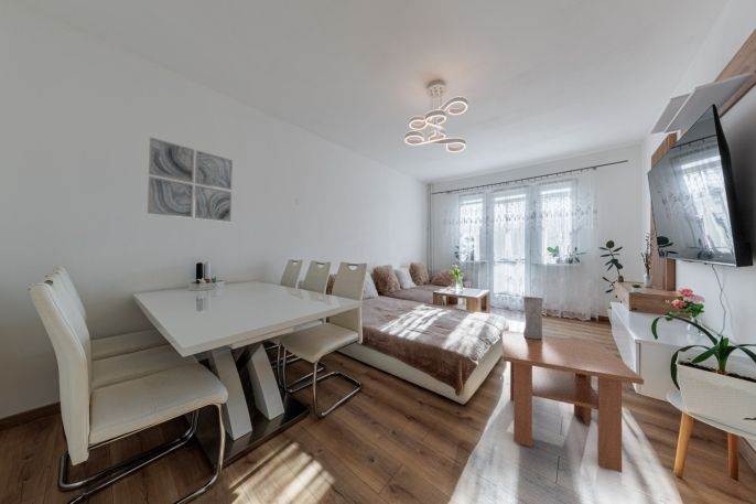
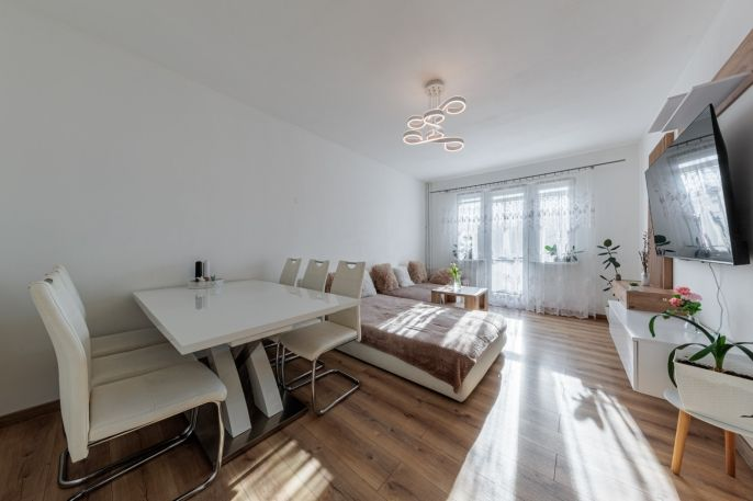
- wall art (193, 184)
- vase (532, 317)
- coffee table (554, 388)
